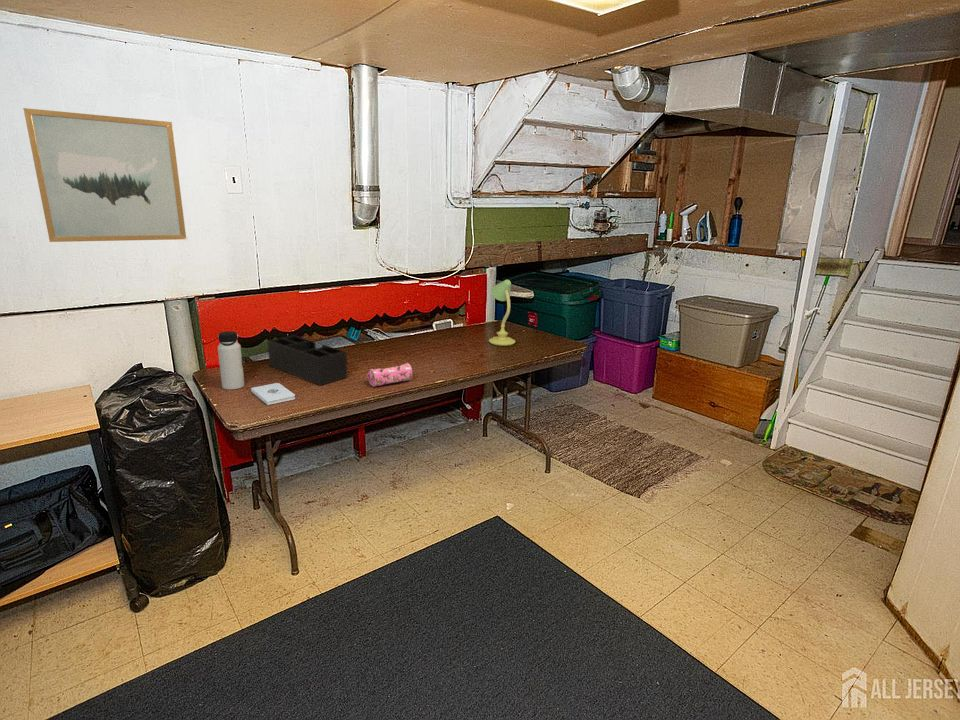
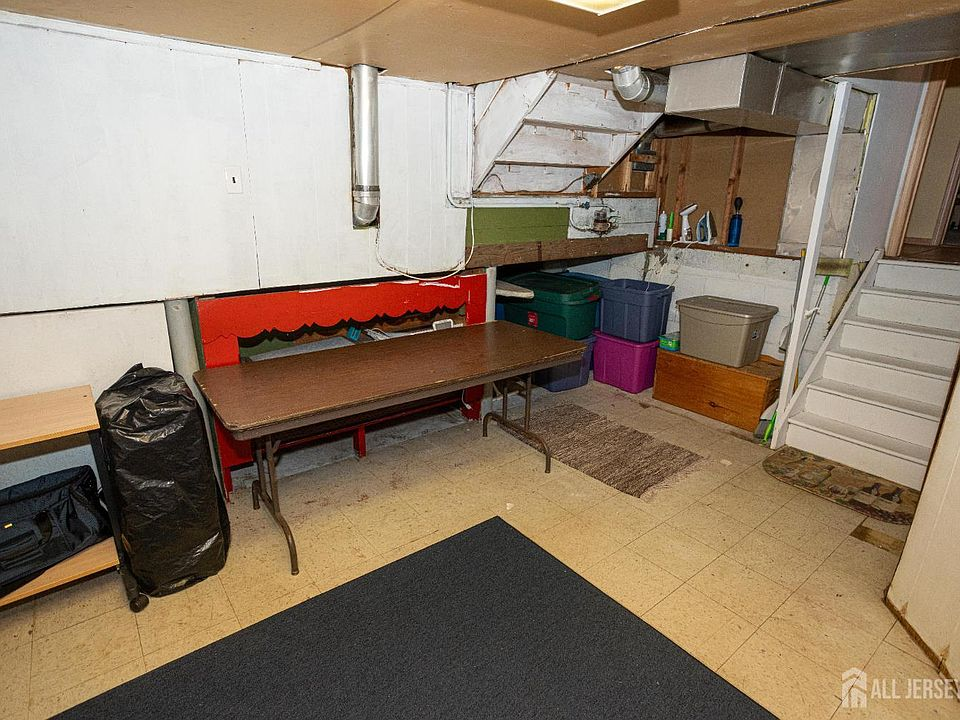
- pencil case (390, 374)
- notepad (273, 393)
- wall art (112, 180)
- table lamp (506, 312)
- desk organizer (306, 358)
- water bottle (230, 359)
